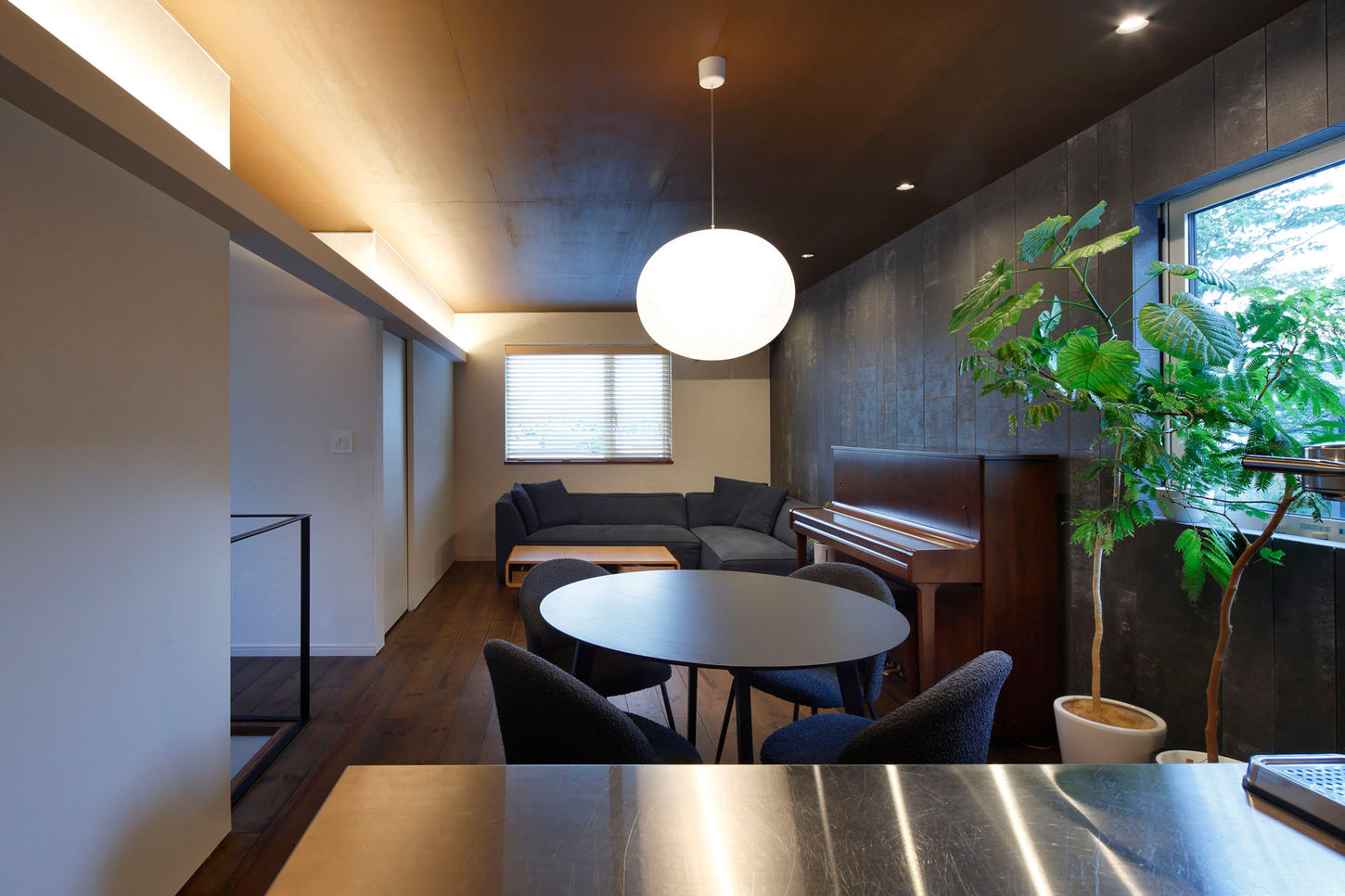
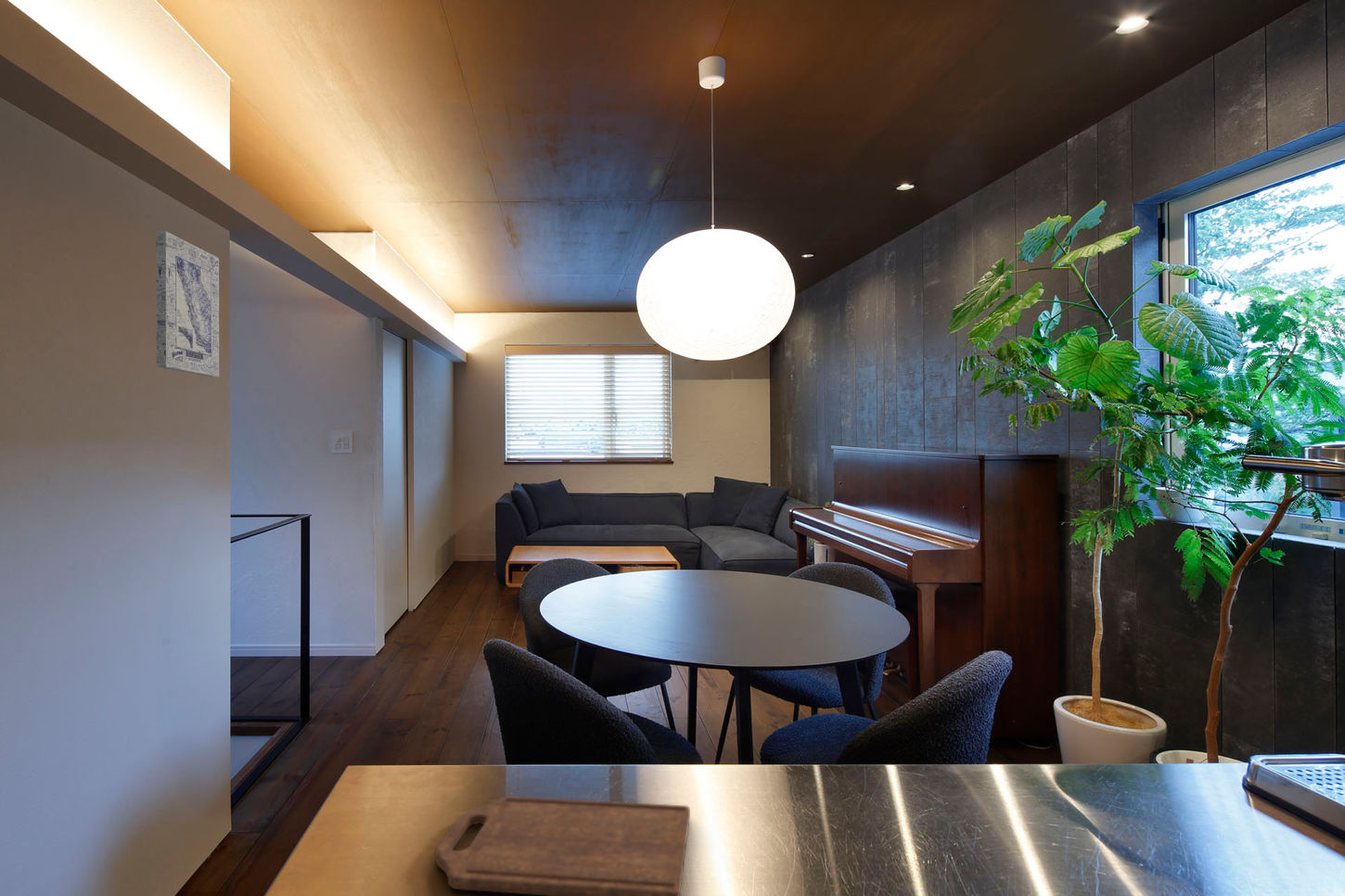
+ cutting board (564, 842)
+ wall art (189, 308)
